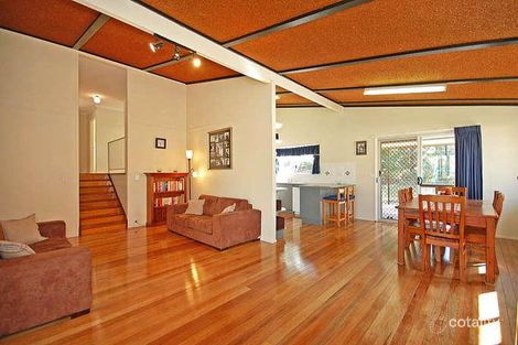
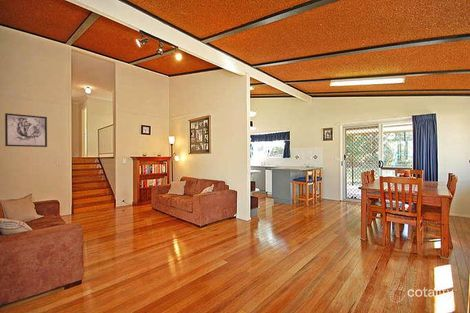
+ wall art (27, 130)
